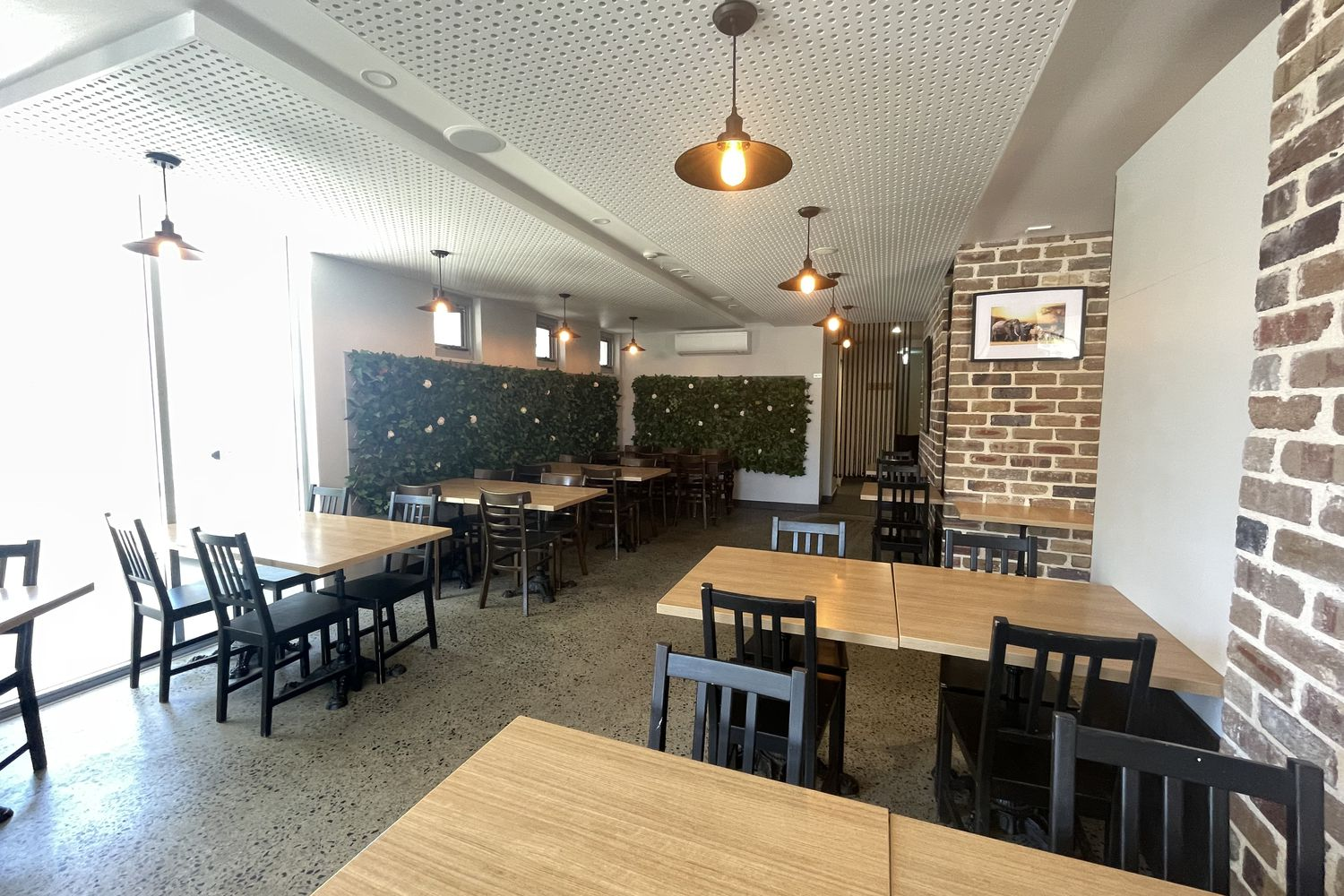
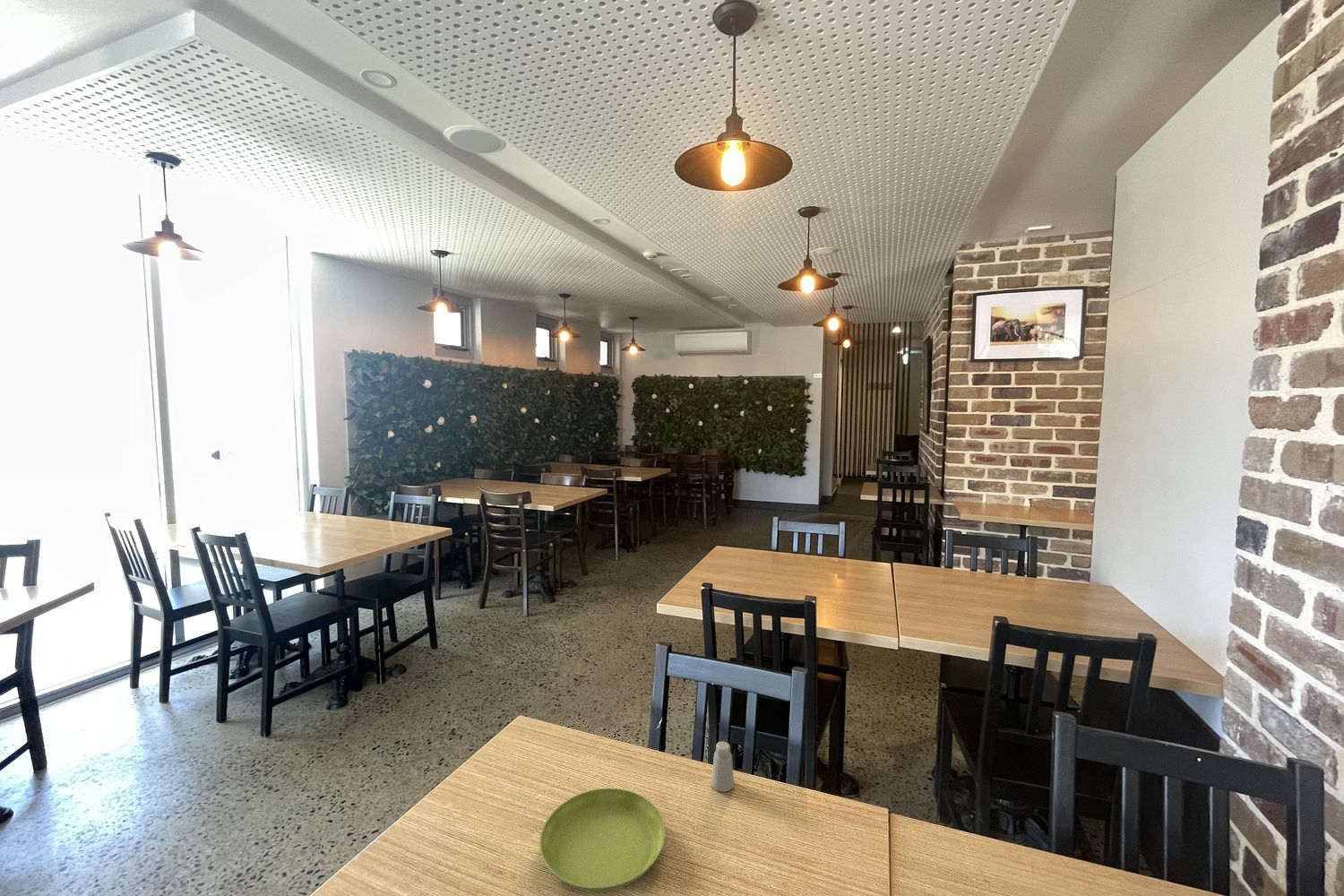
+ saucer (603, 840)
+ saltshaker (722, 764)
